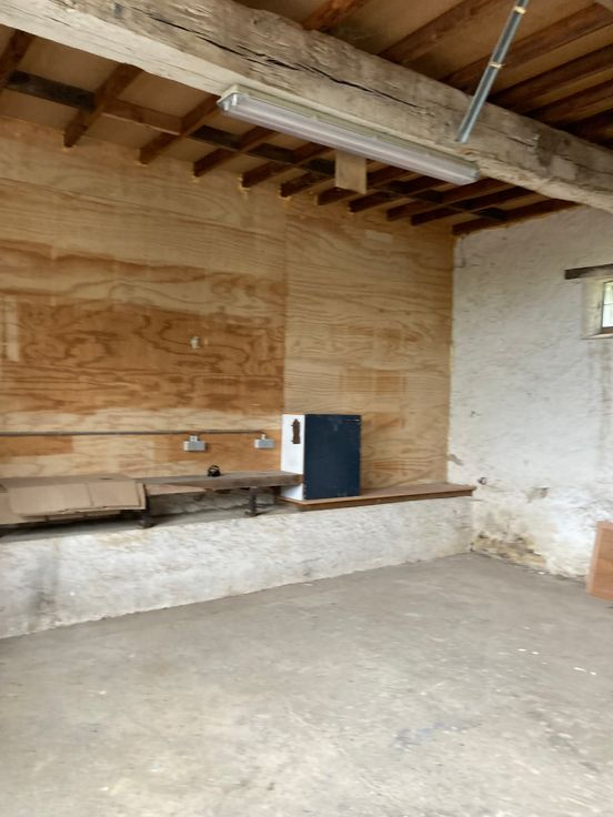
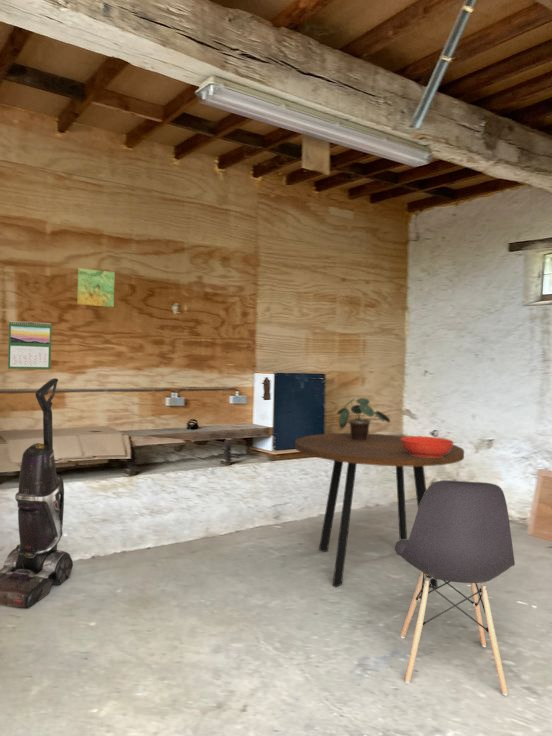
+ calendar (30, 345)
+ potted plant (360, 418)
+ dining table (398, 505)
+ vacuum cleaner (26, 483)
+ map (96, 287)
+ bowl (426, 446)
+ chair (452, 566)
